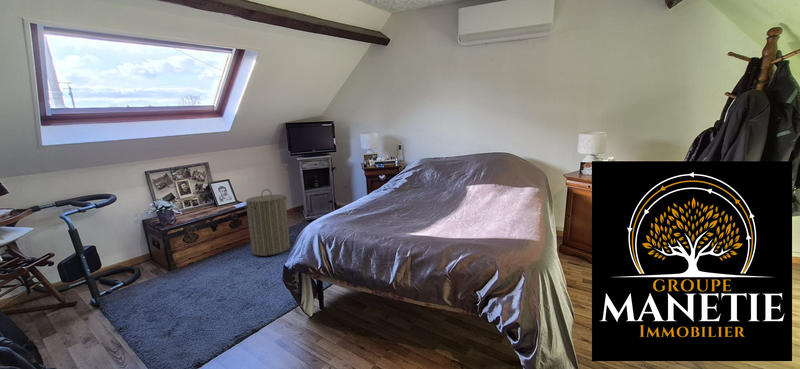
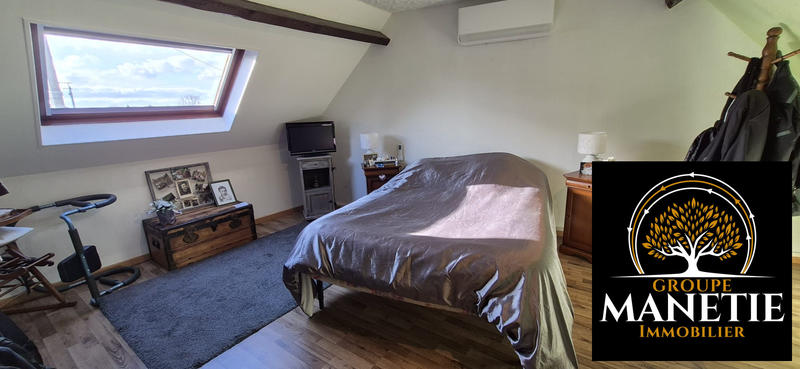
- laundry hamper (268, 219)
